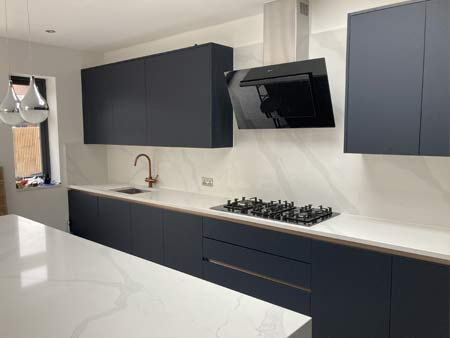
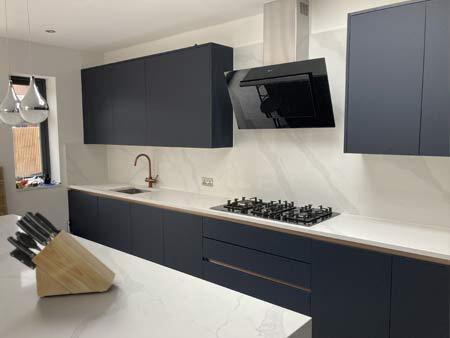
+ knife block (63, 249)
